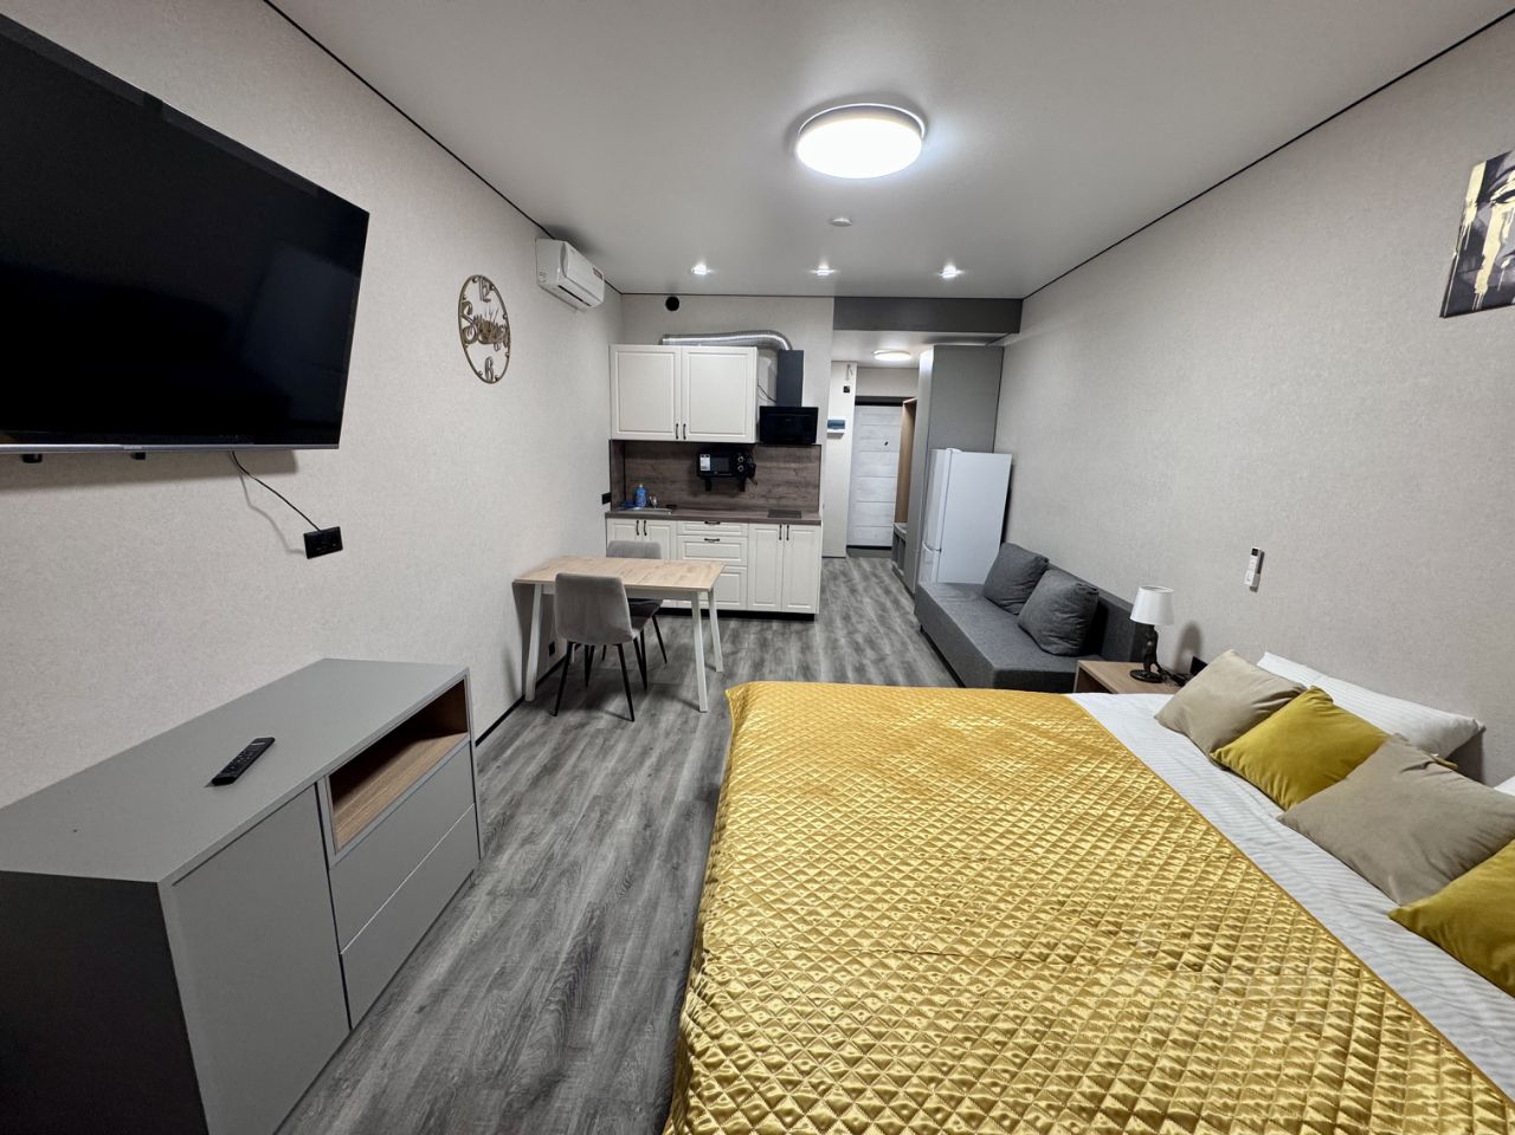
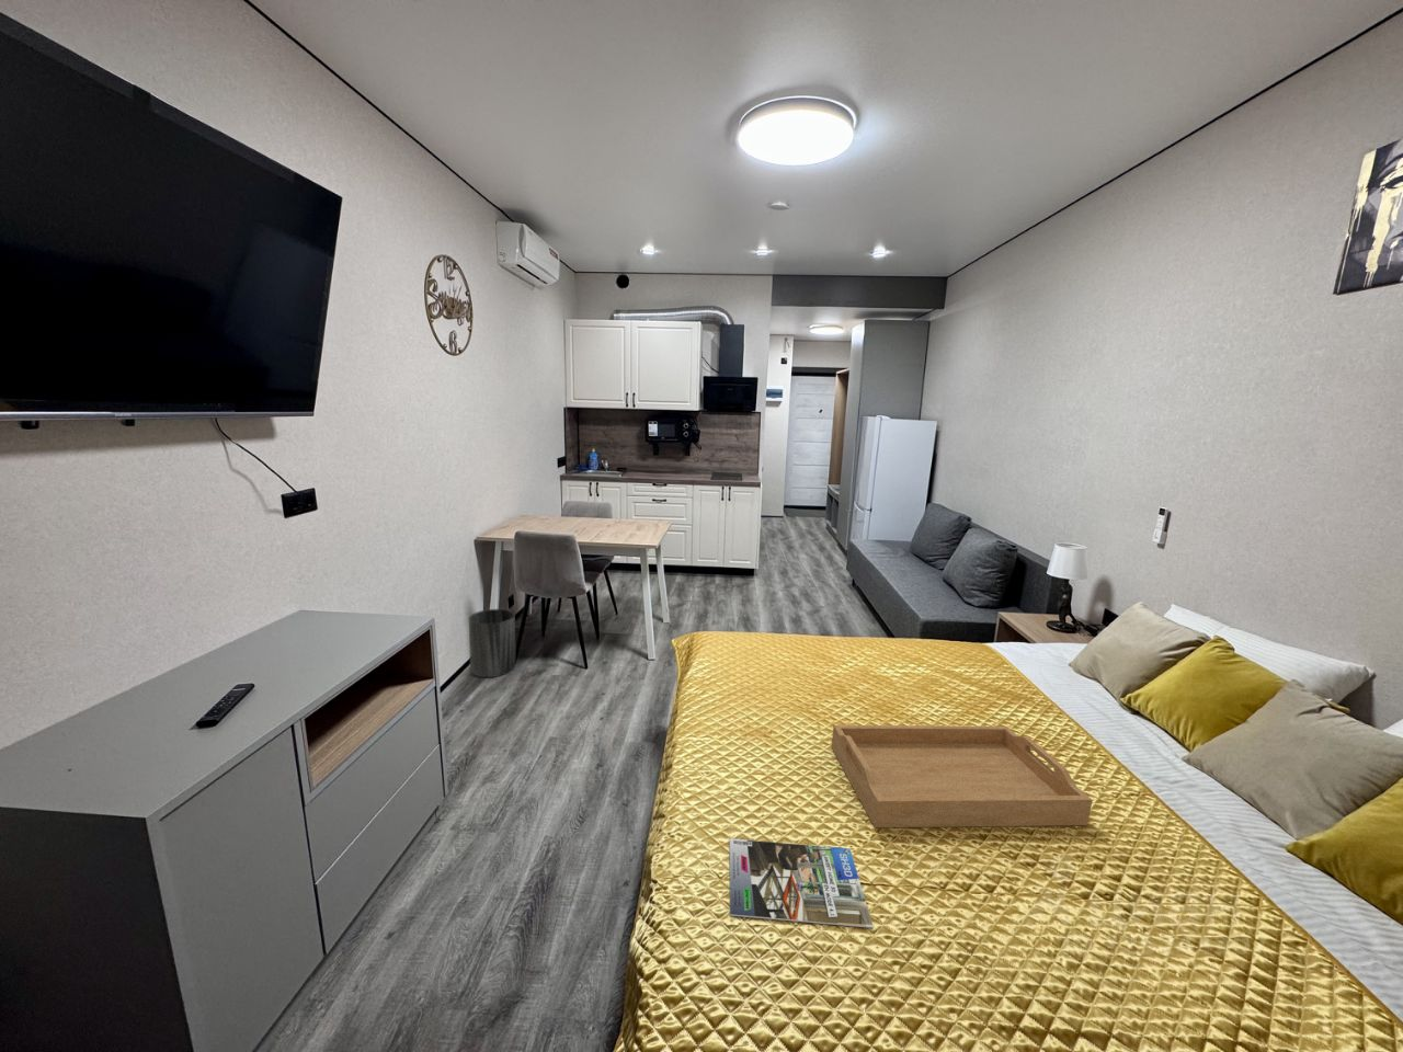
+ magazine (794, 879)
+ serving tray (949, 767)
+ trash can (492, 642)
